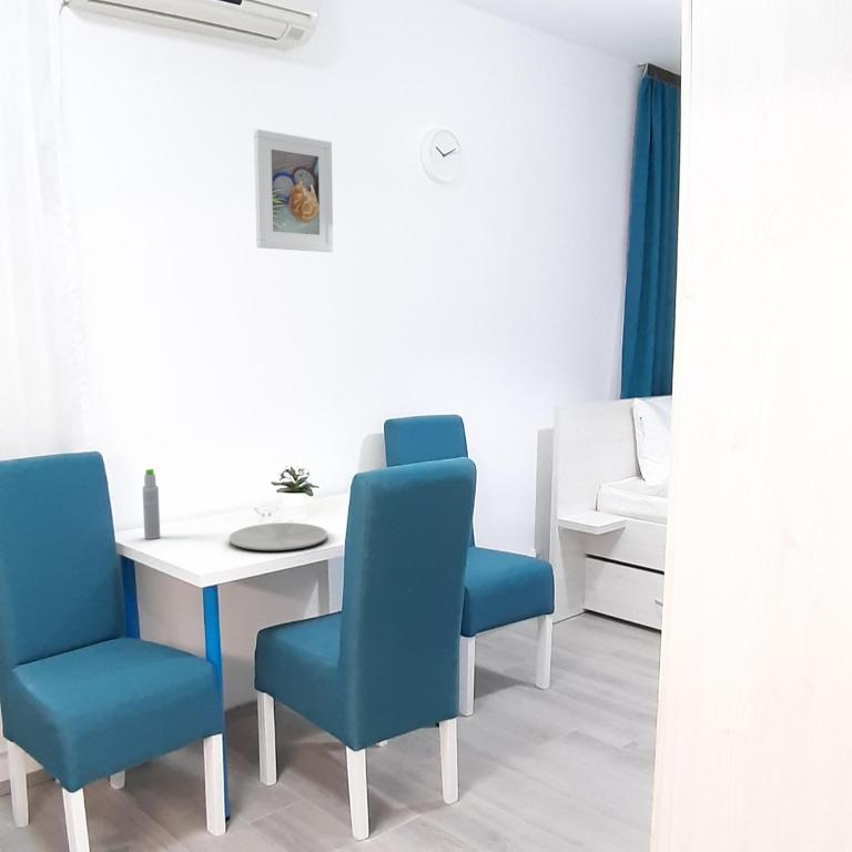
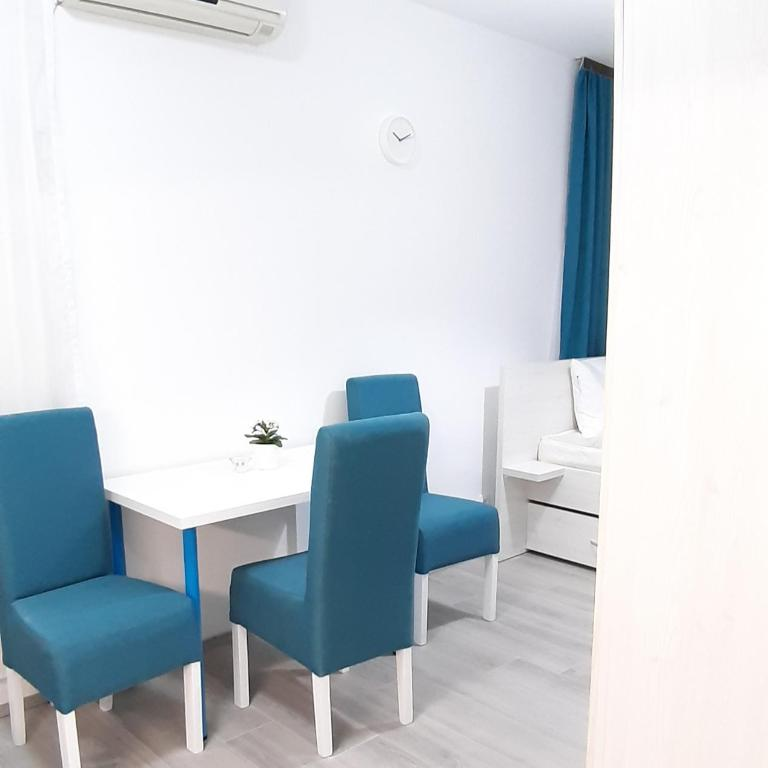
- plate (278, 537)
- bottle (151, 503)
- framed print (295, 193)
